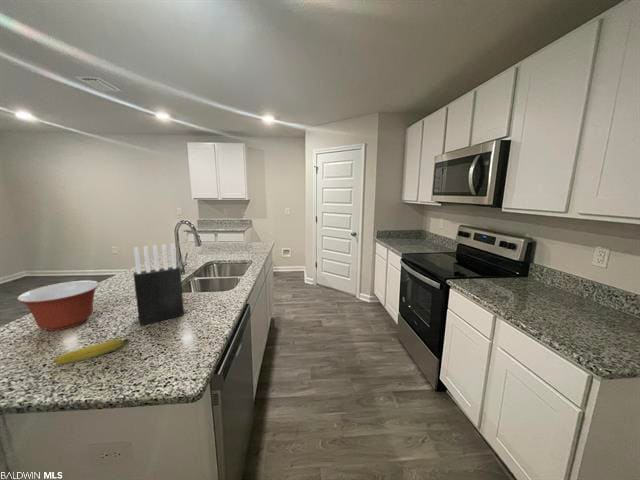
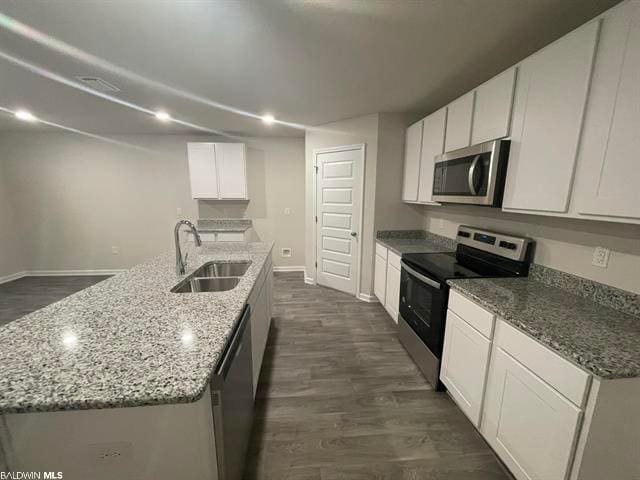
- knife block (157, 280)
- mixing bowl (64, 306)
- fruit (92, 349)
